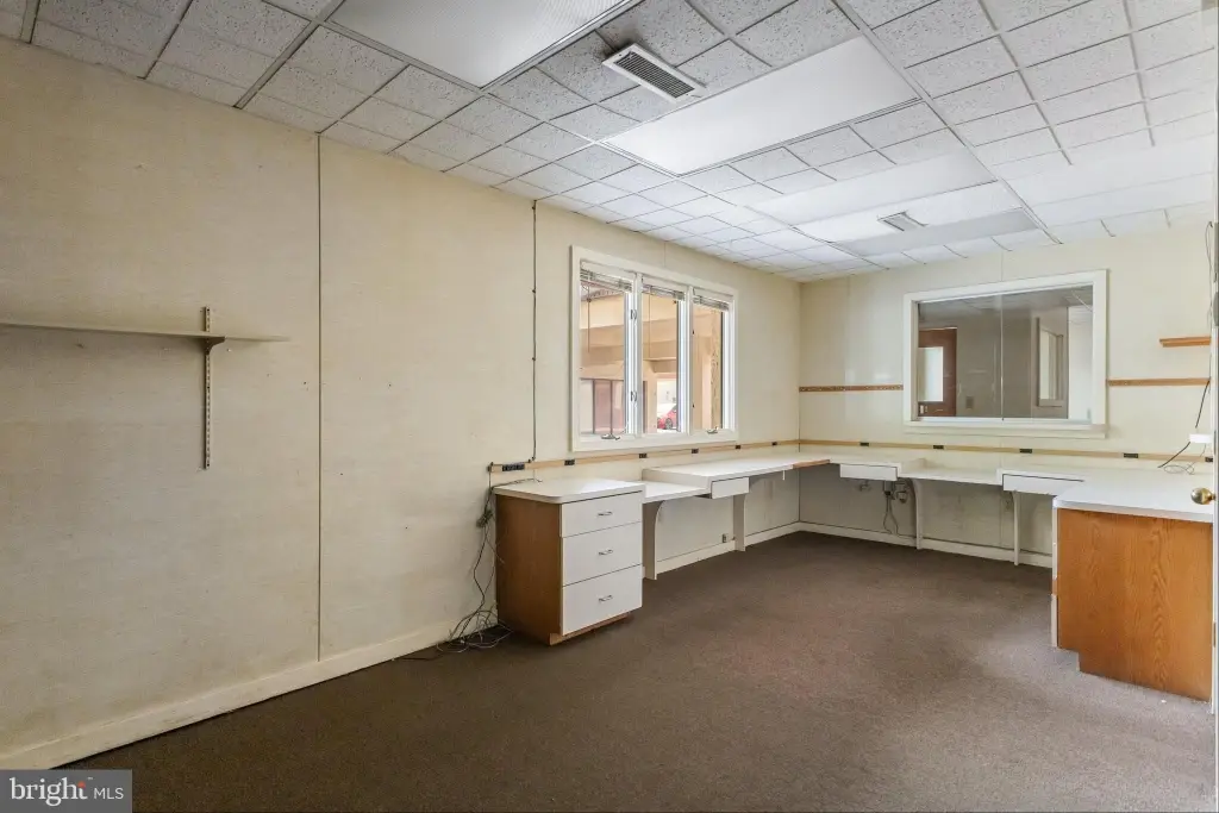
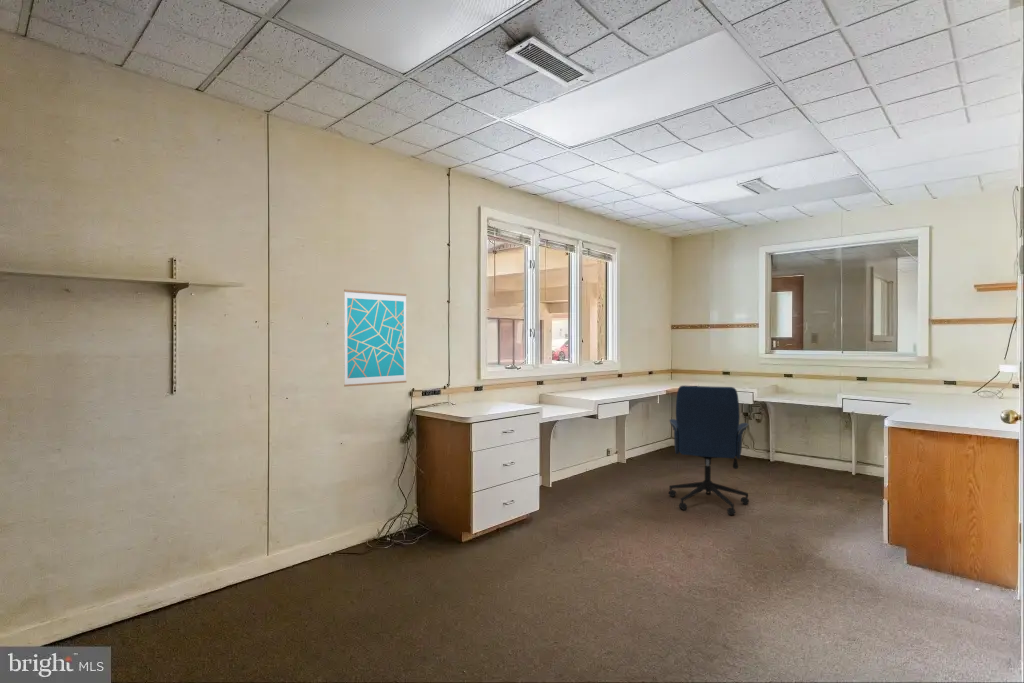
+ office chair (707, 443)
+ wall art (376, 338)
